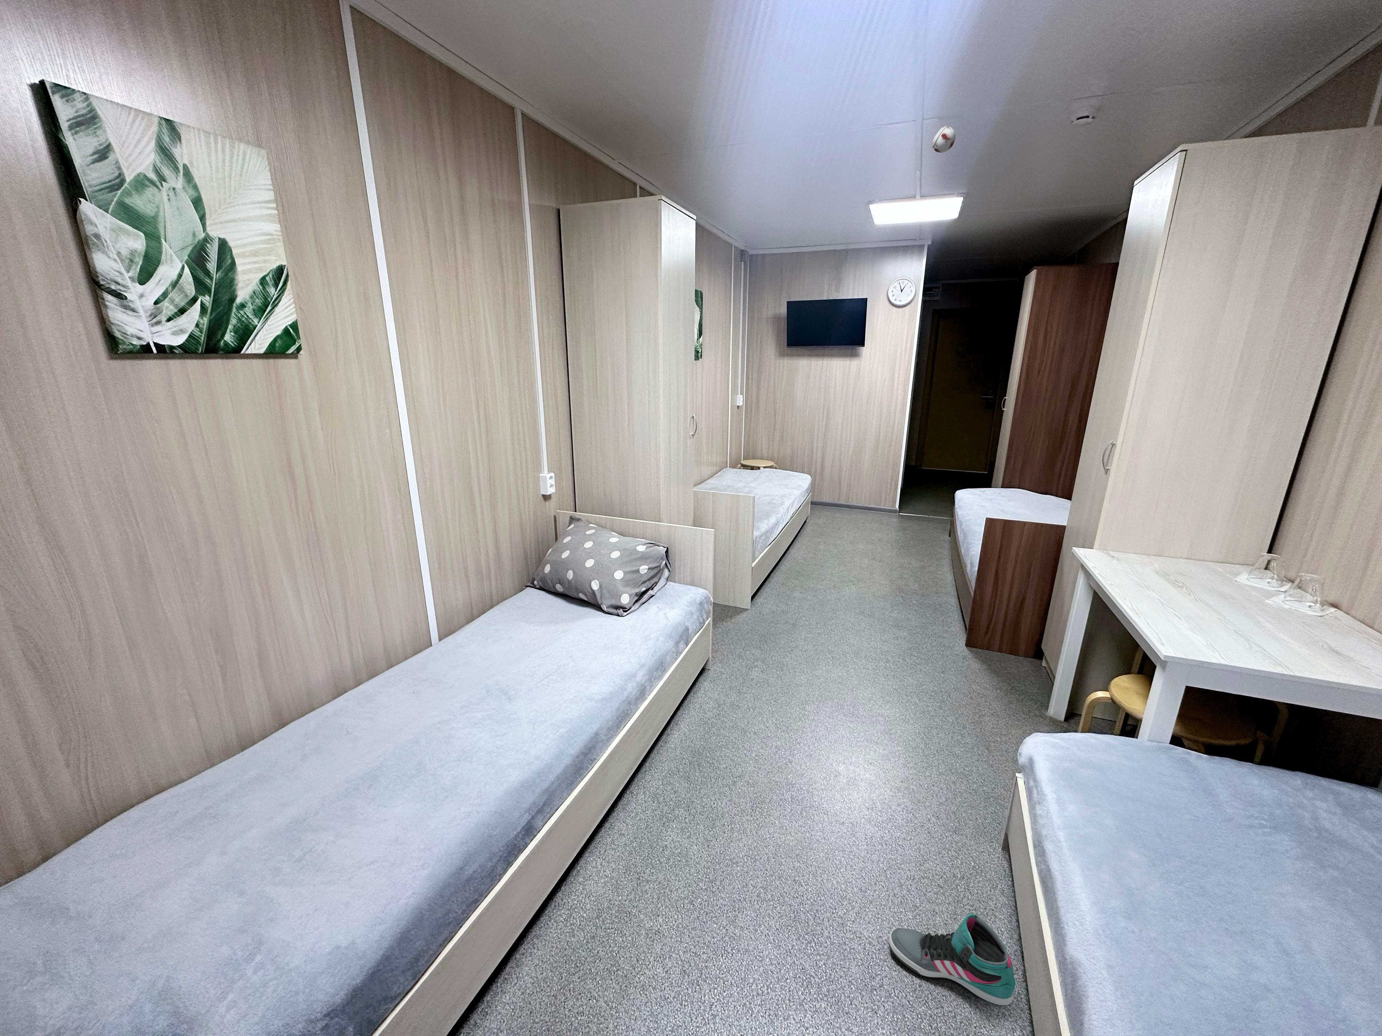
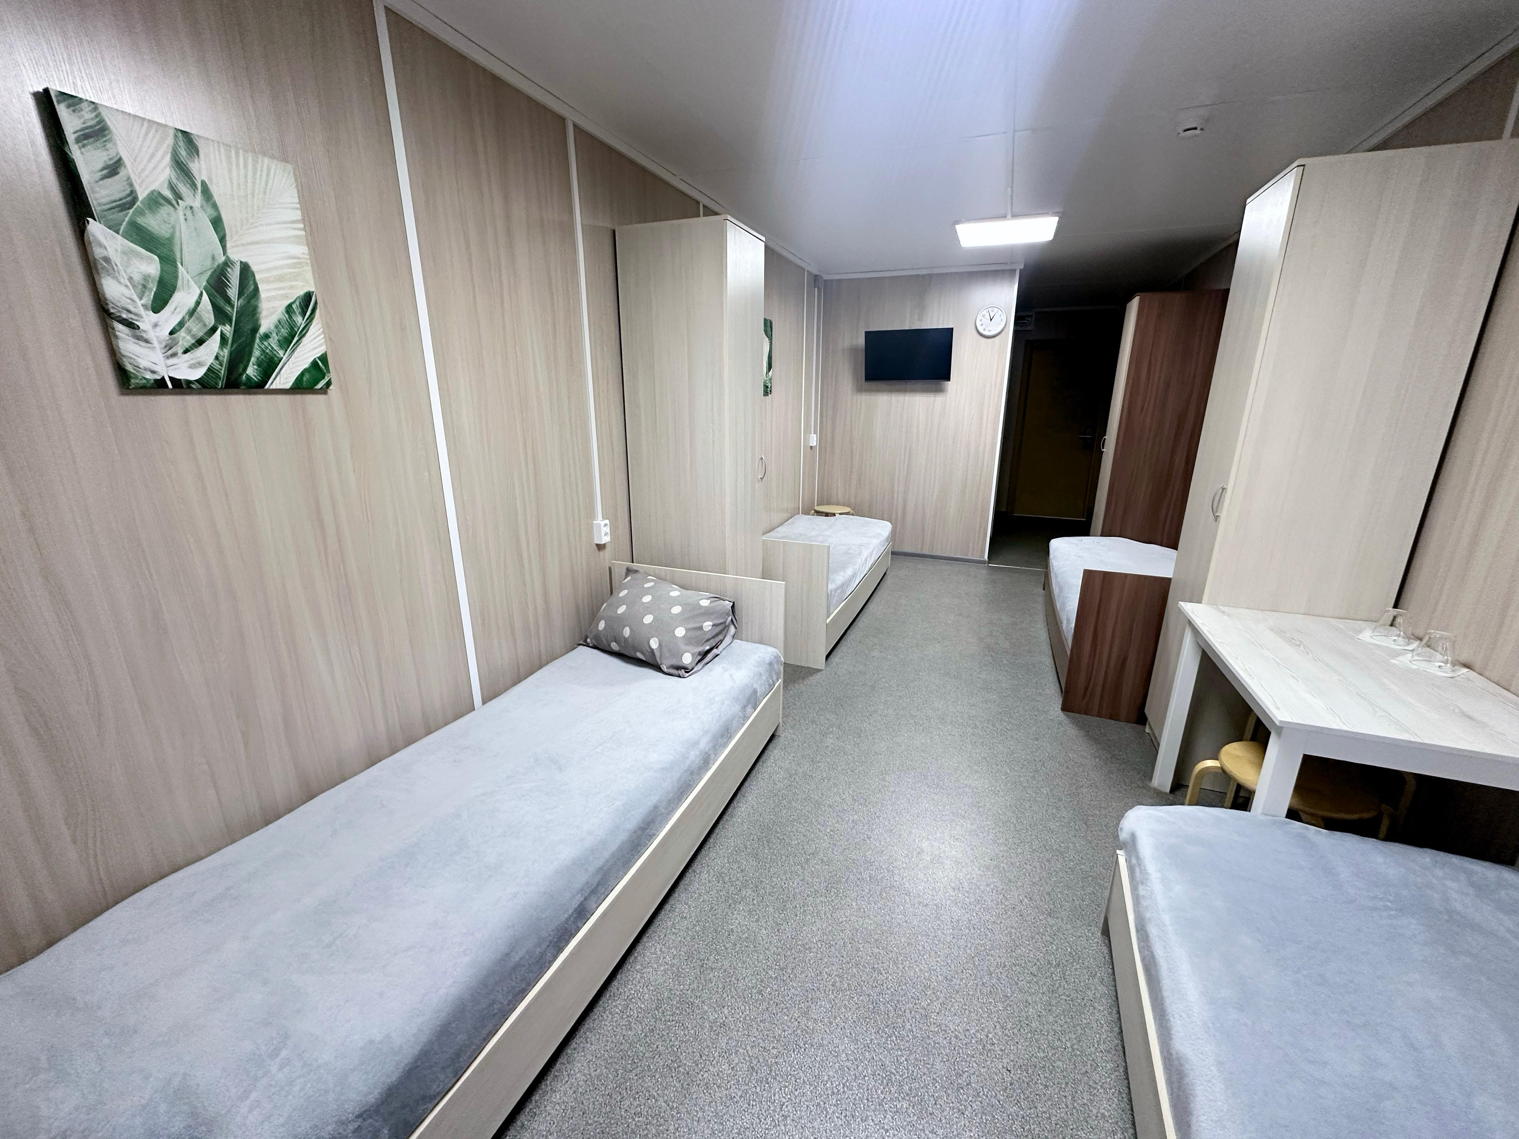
- sneaker (952, 945)
- smoke detector (943, 139)
